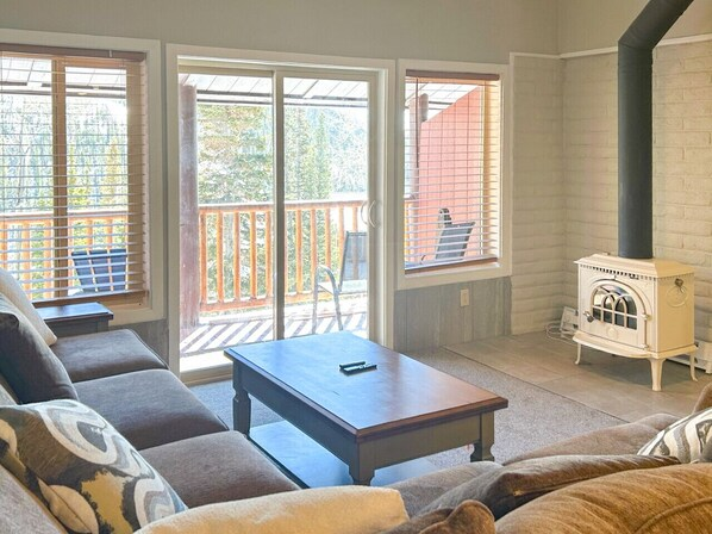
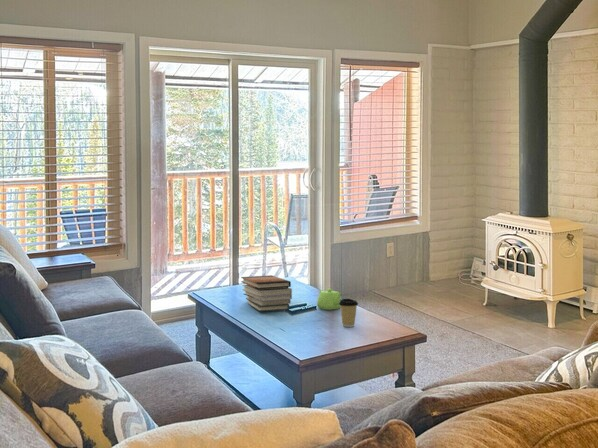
+ coffee cup (348, 312)
+ book stack (266, 292)
+ teapot (330, 298)
